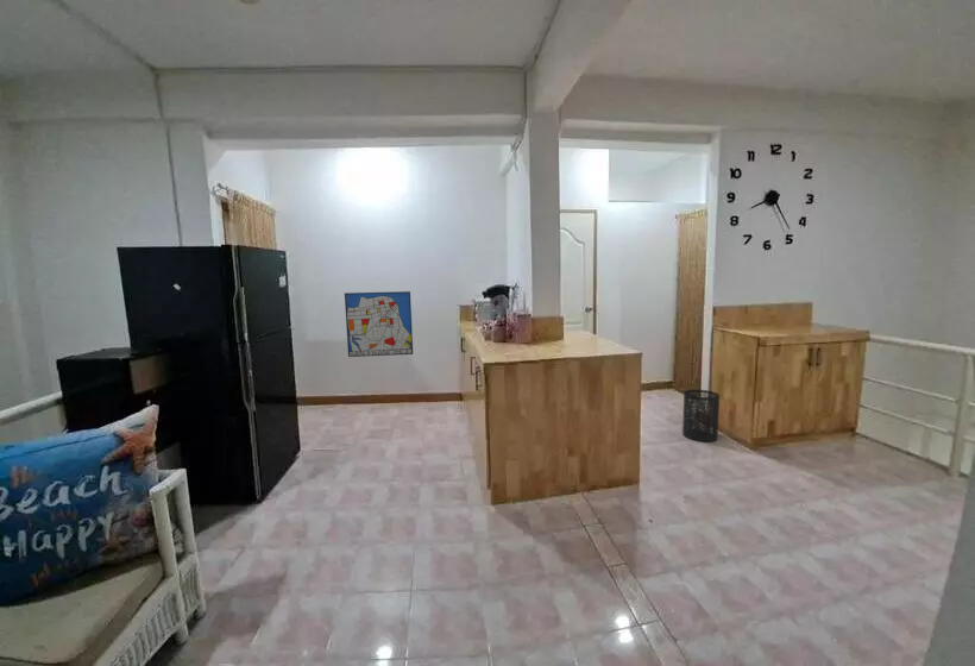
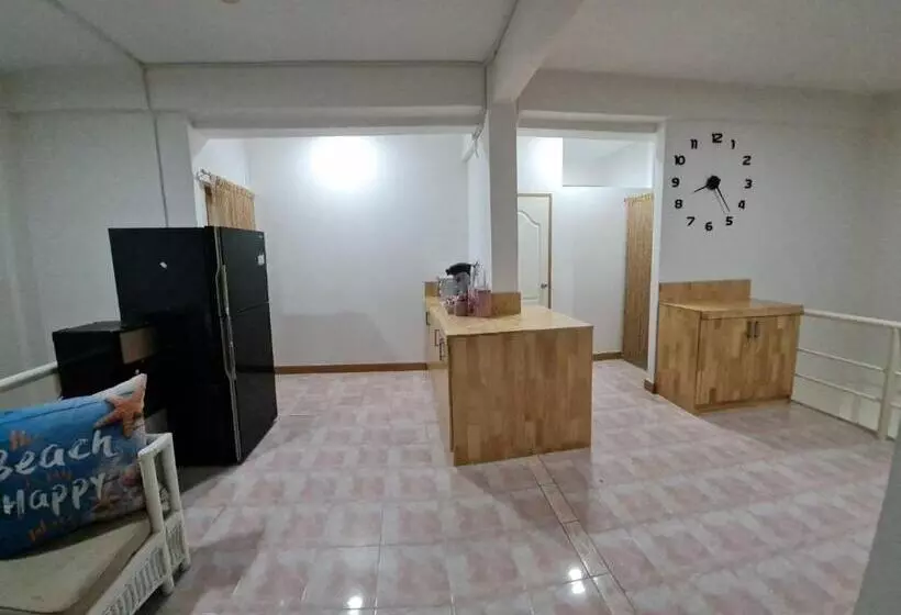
- trash can (700, 414)
- wall art (379, 323)
